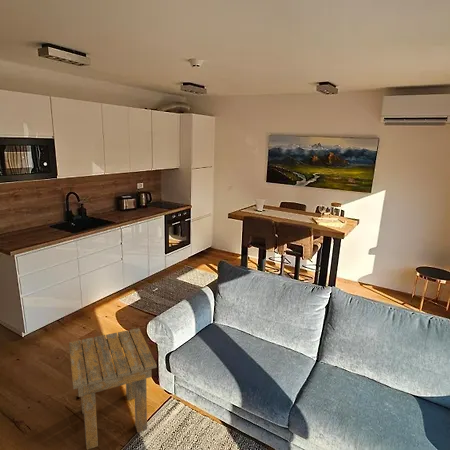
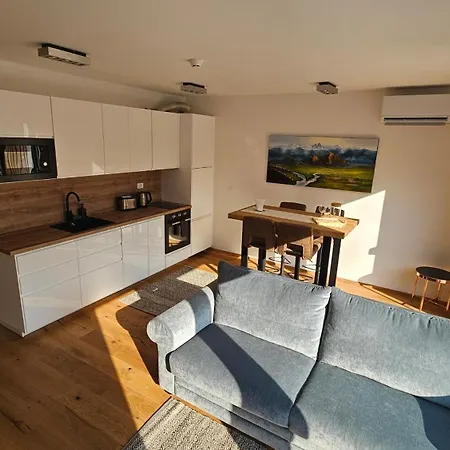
- side table (112, 386)
